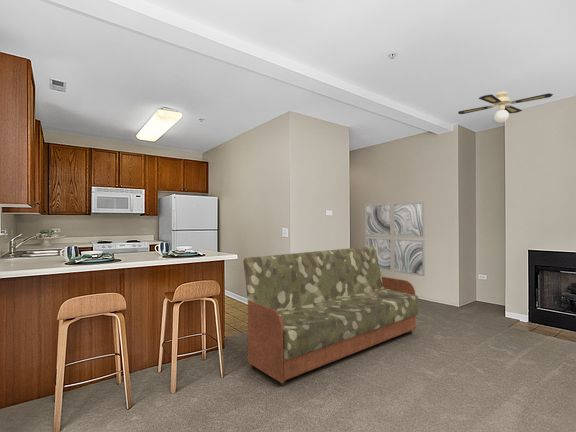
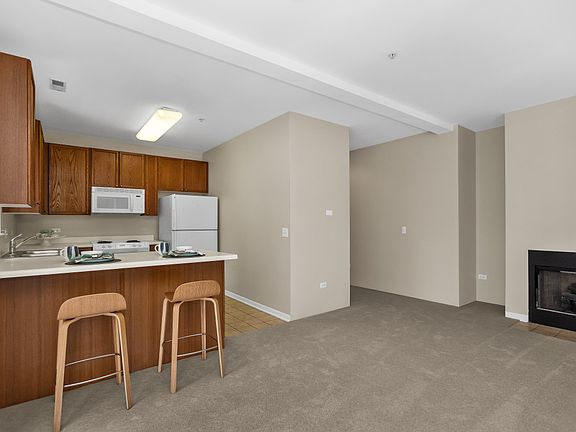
- wall art (392, 238)
- sofa (340, 300)
- ceiling fan (501, 107)
